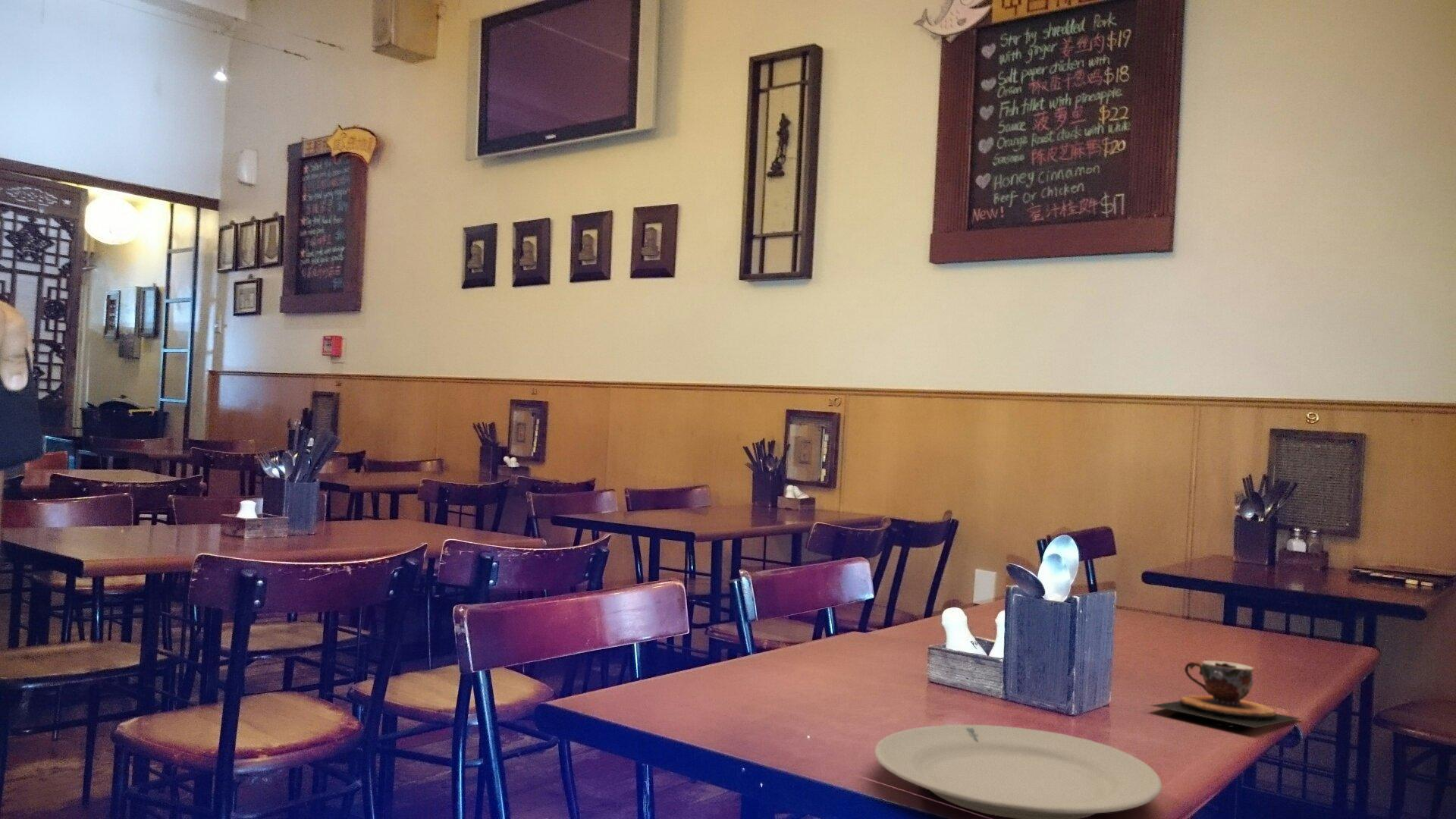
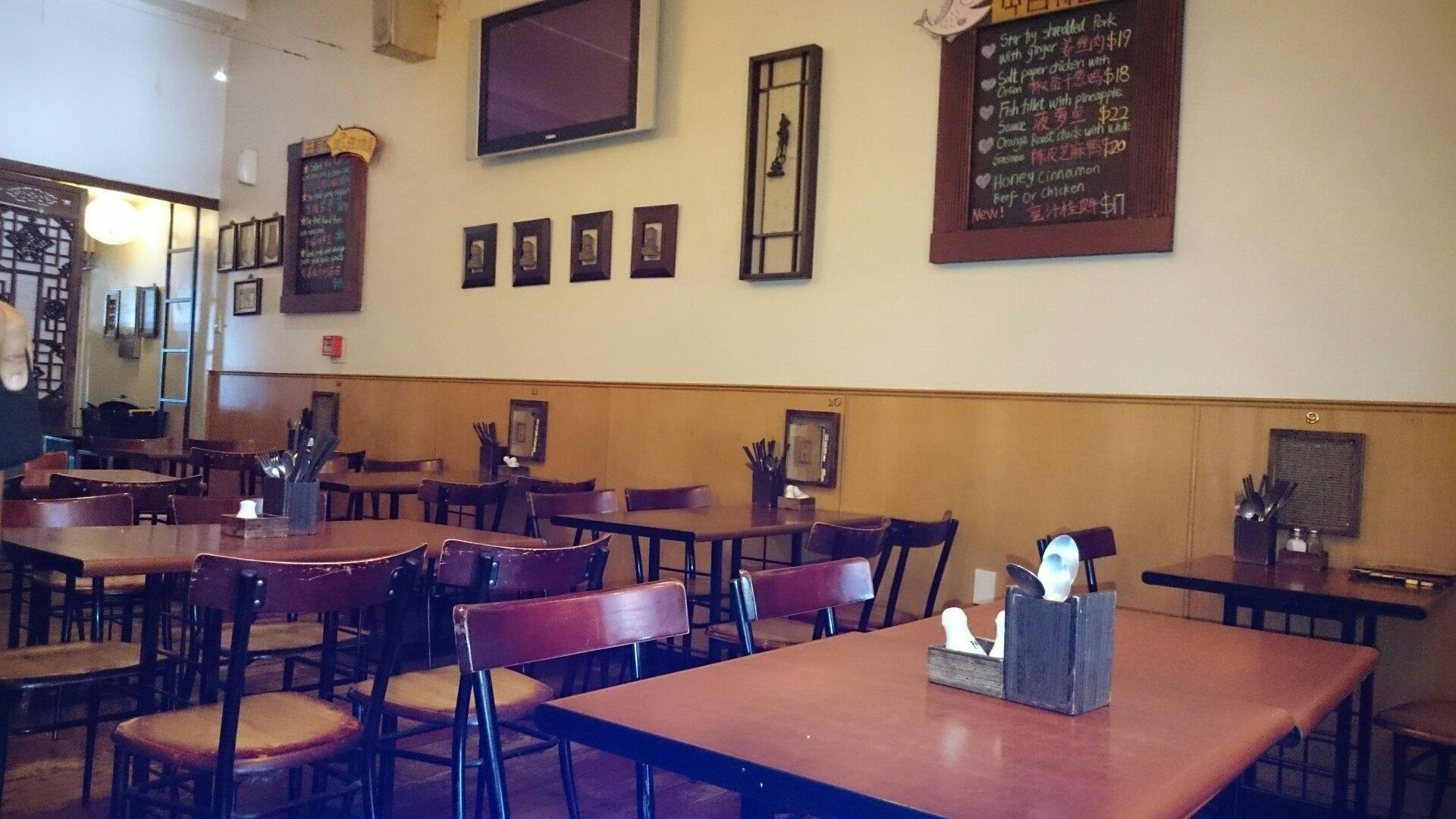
- chinaware (1012, 774)
- teacup (1226, 690)
